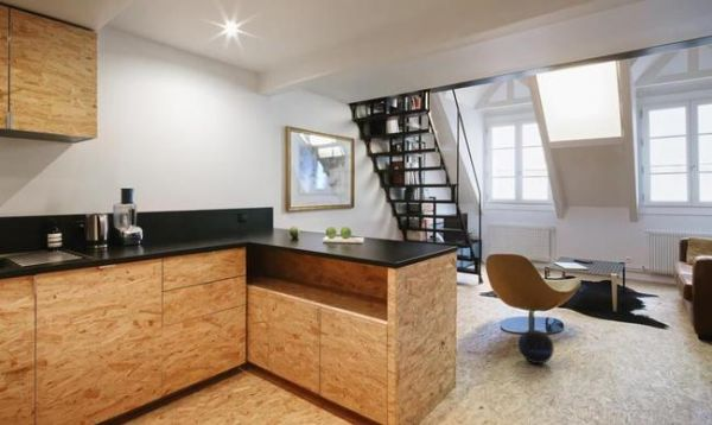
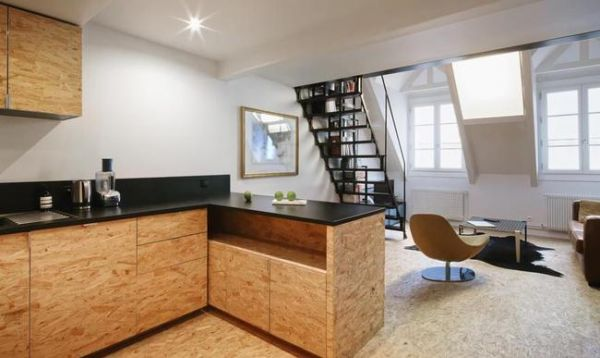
- ball (535, 345)
